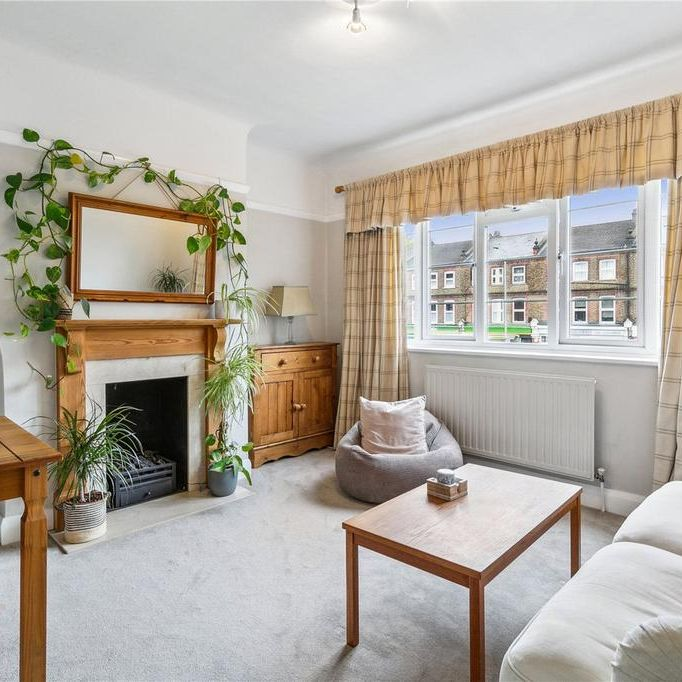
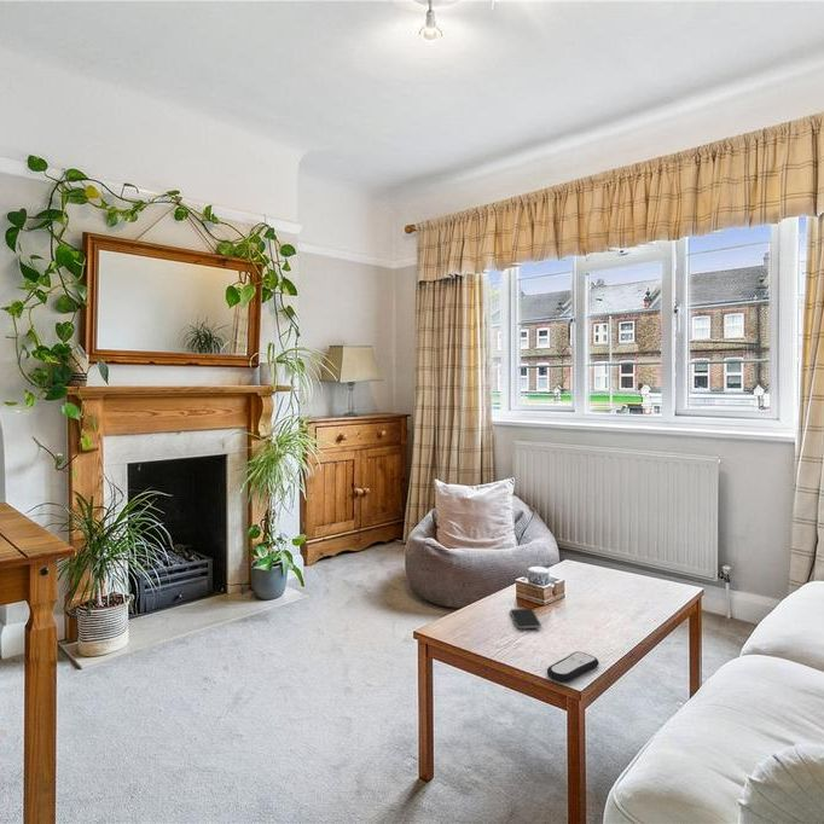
+ remote control (571, 666)
+ smartphone (524, 617)
